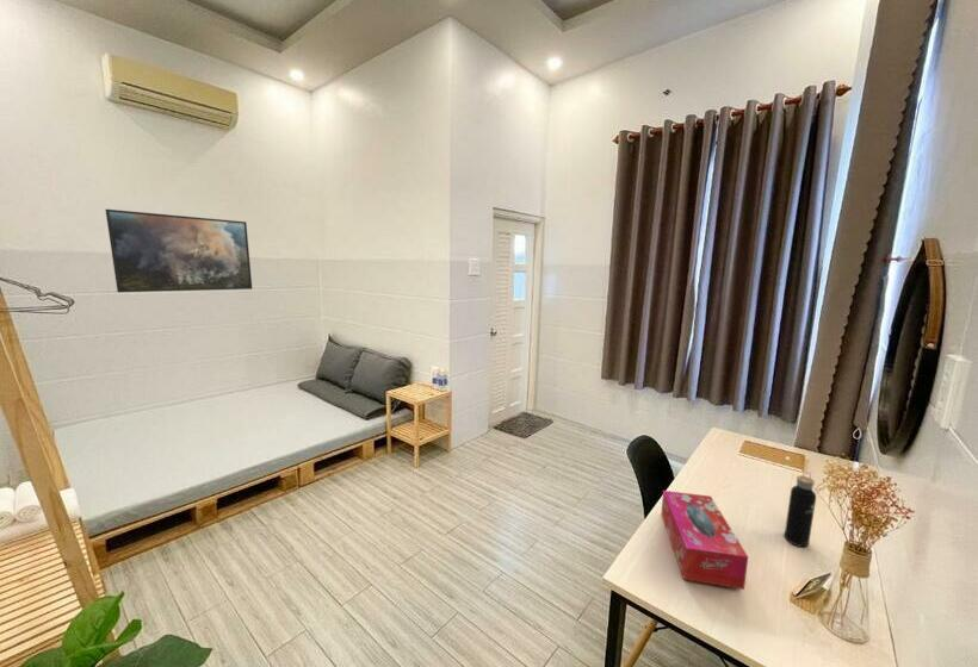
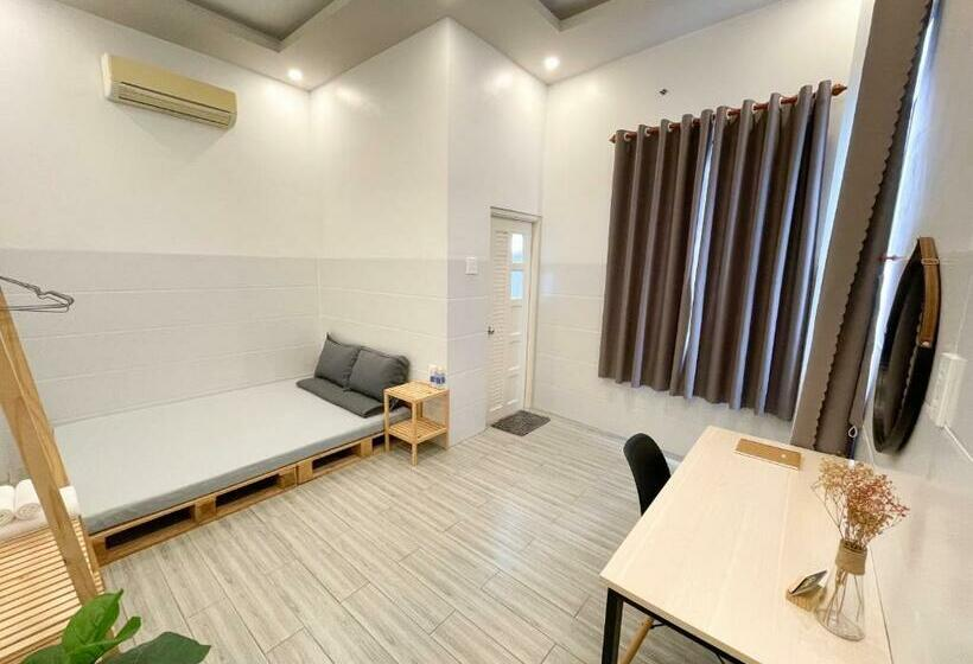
- tissue box (698, 534)
- water bottle (800, 506)
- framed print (187, 254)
